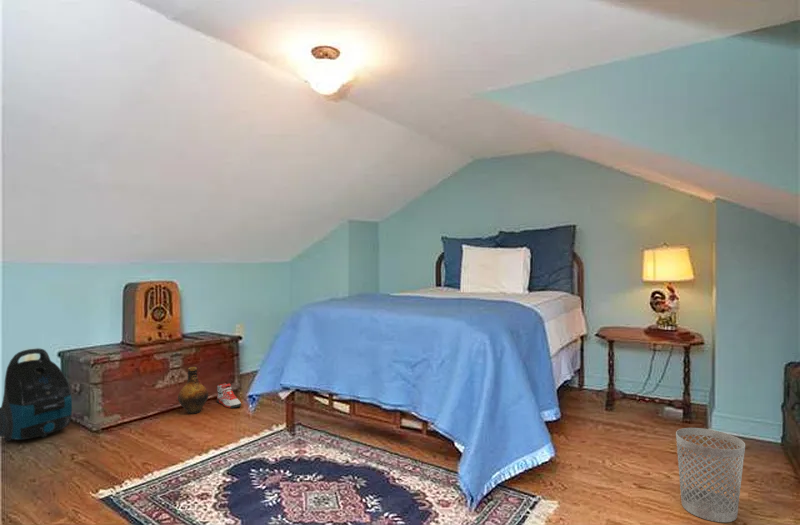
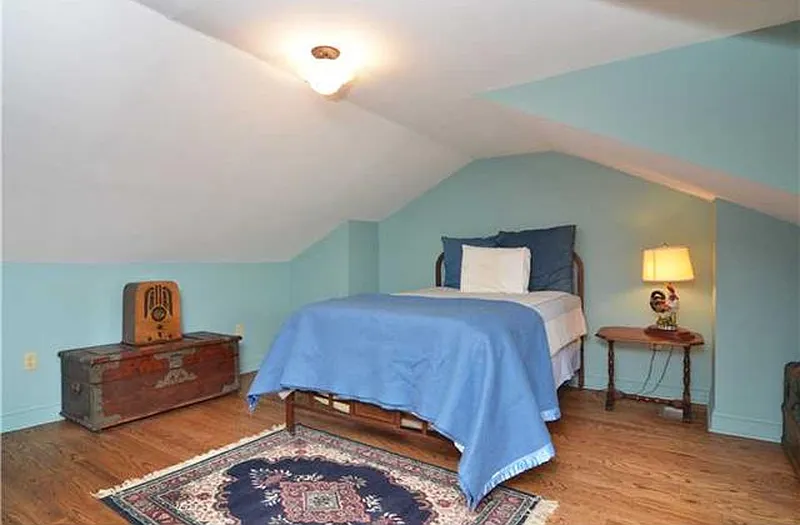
- wastebasket (709, 473)
- sneaker (228, 394)
- ceramic jug (193, 389)
- vacuum cleaner (35, 392)
